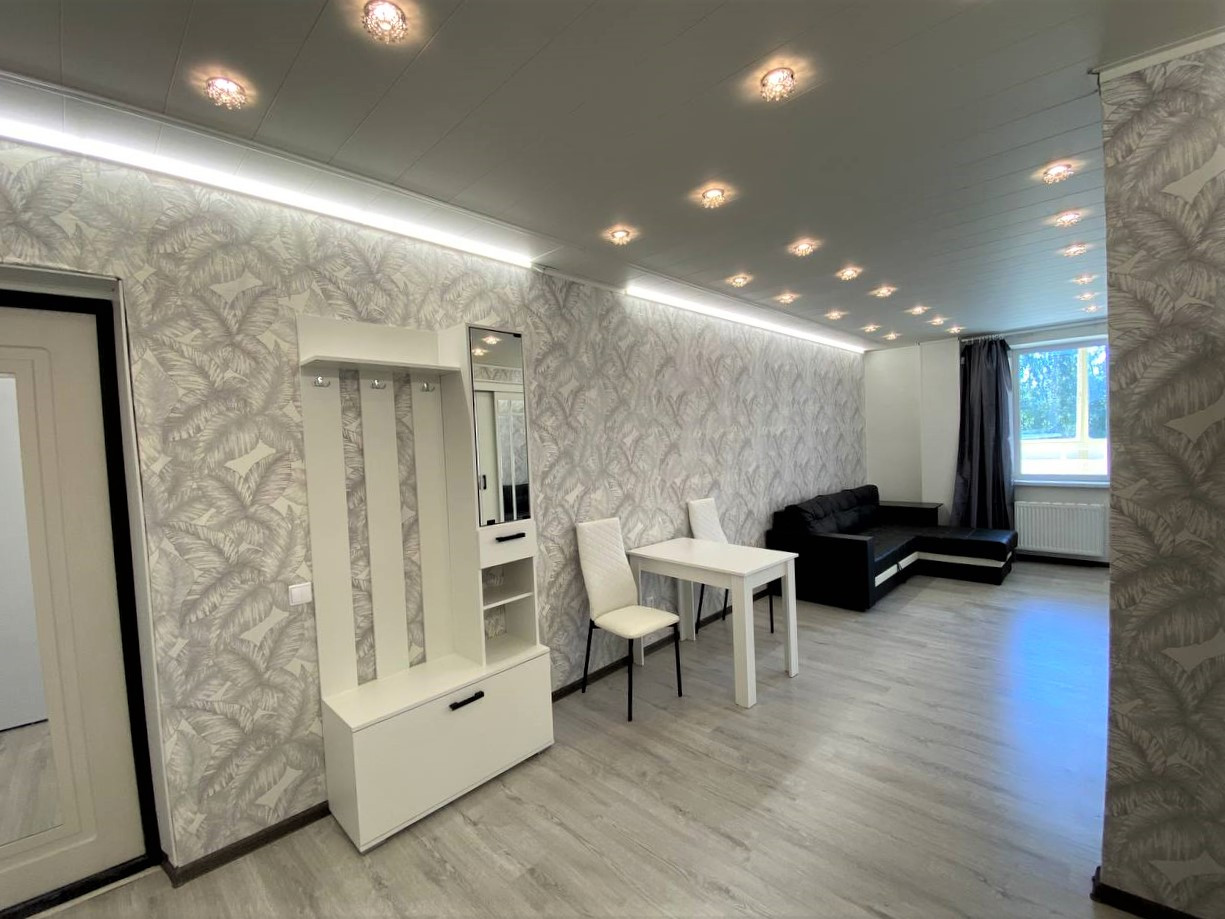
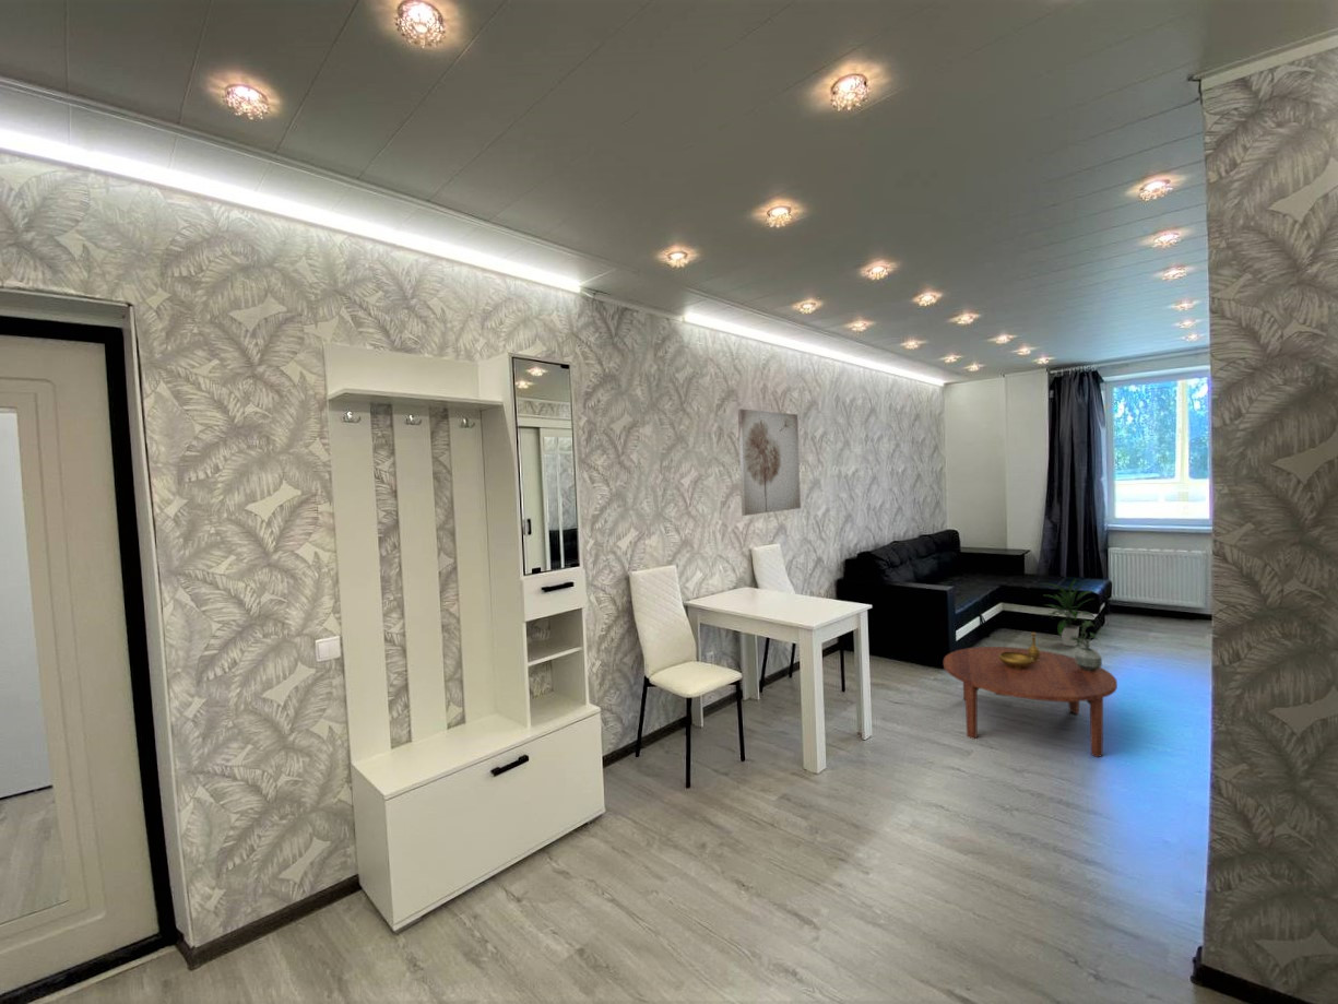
+ wall art (771, 461)
+ indoor plant (1066, 611)
+ coffee table (1025, 696)
+ potted plant (1085, 645)
+ decorative bowl (1020, 652)
